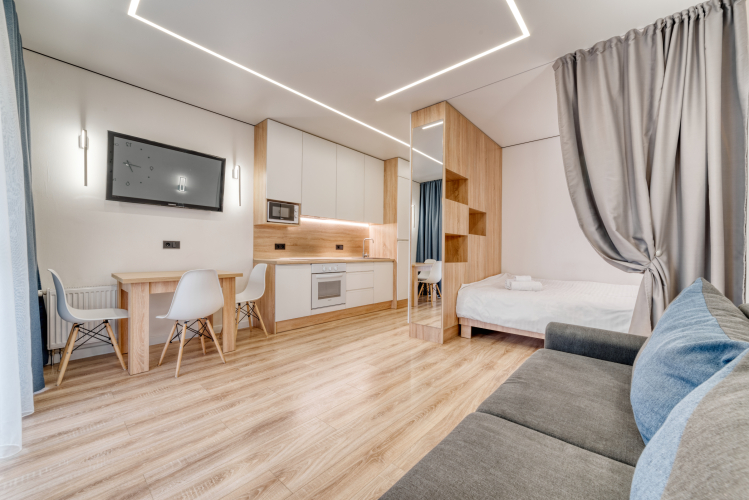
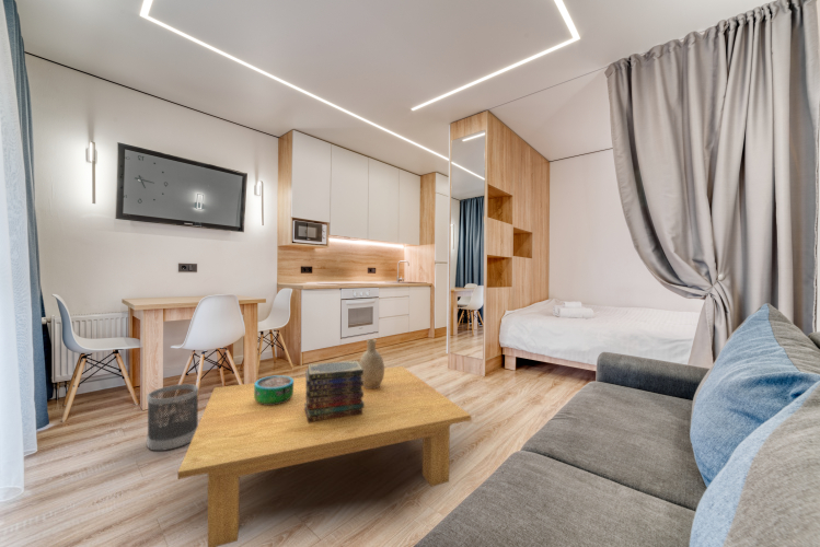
+ coffee table (330, 432)
+ book stack (334, 388)
+ wastebasket (173, 415)
+ decorative bowl (274, 389)
+ decorative vase (370, 362)
